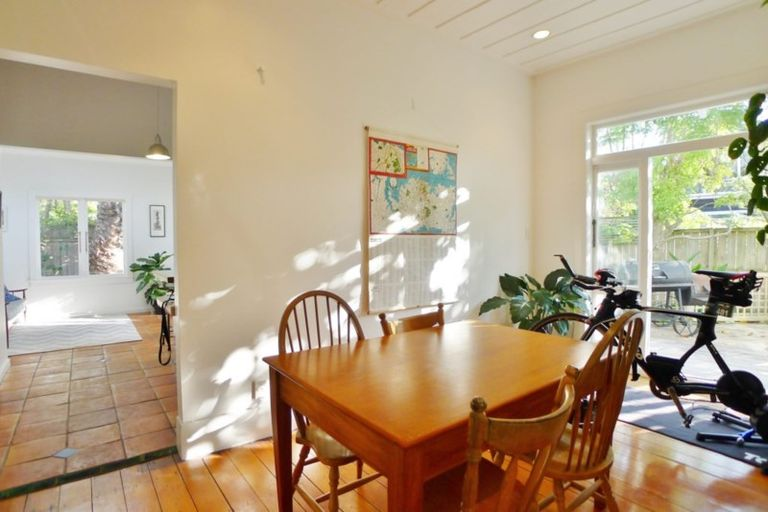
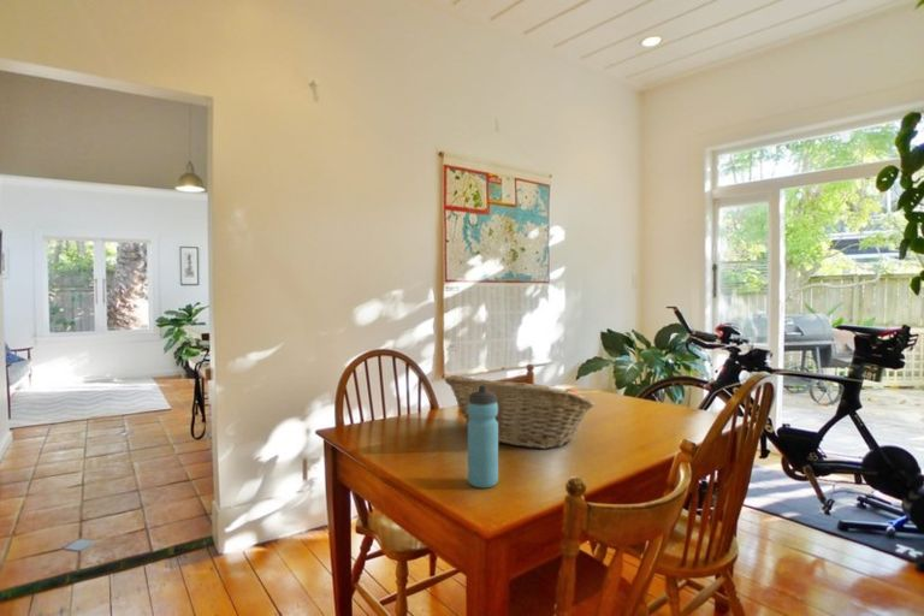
+ fruit basket (516, 403)
+ water bottle (482, 434)
